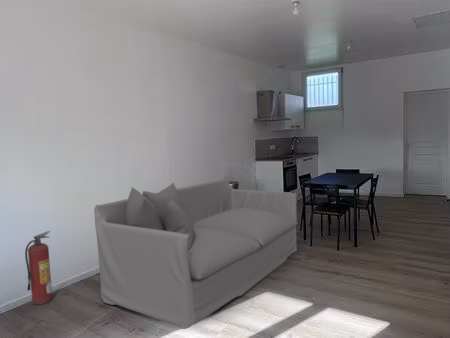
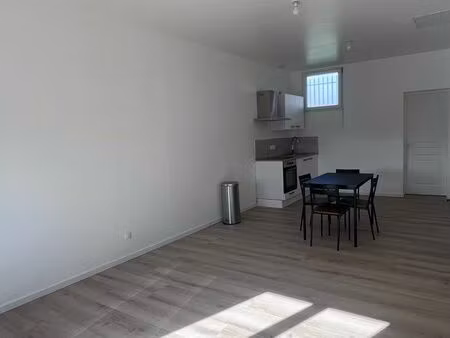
- fire extinguisher (39, 267)
- sofa (214, 225)
